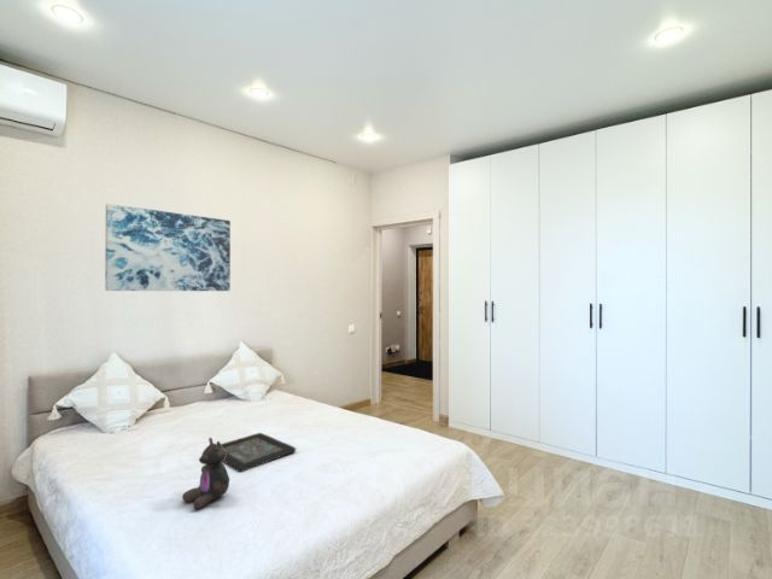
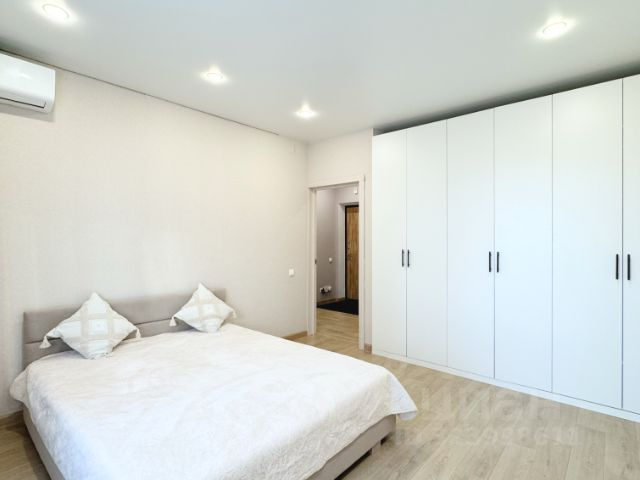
- stuffed bear (206, 470)
- wall art (174, 252)
- decorative tray (251, 450)
